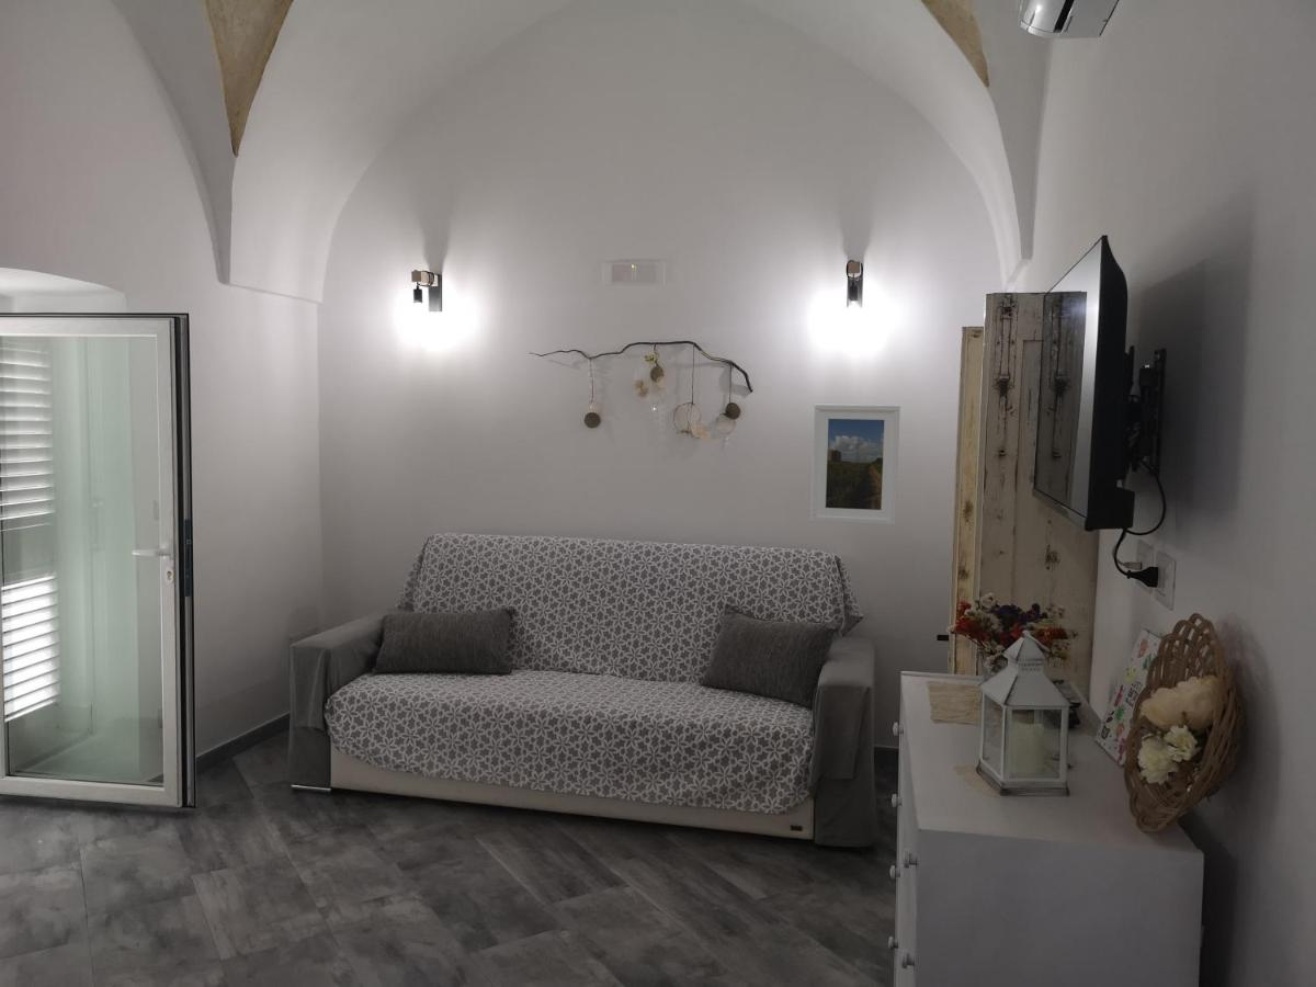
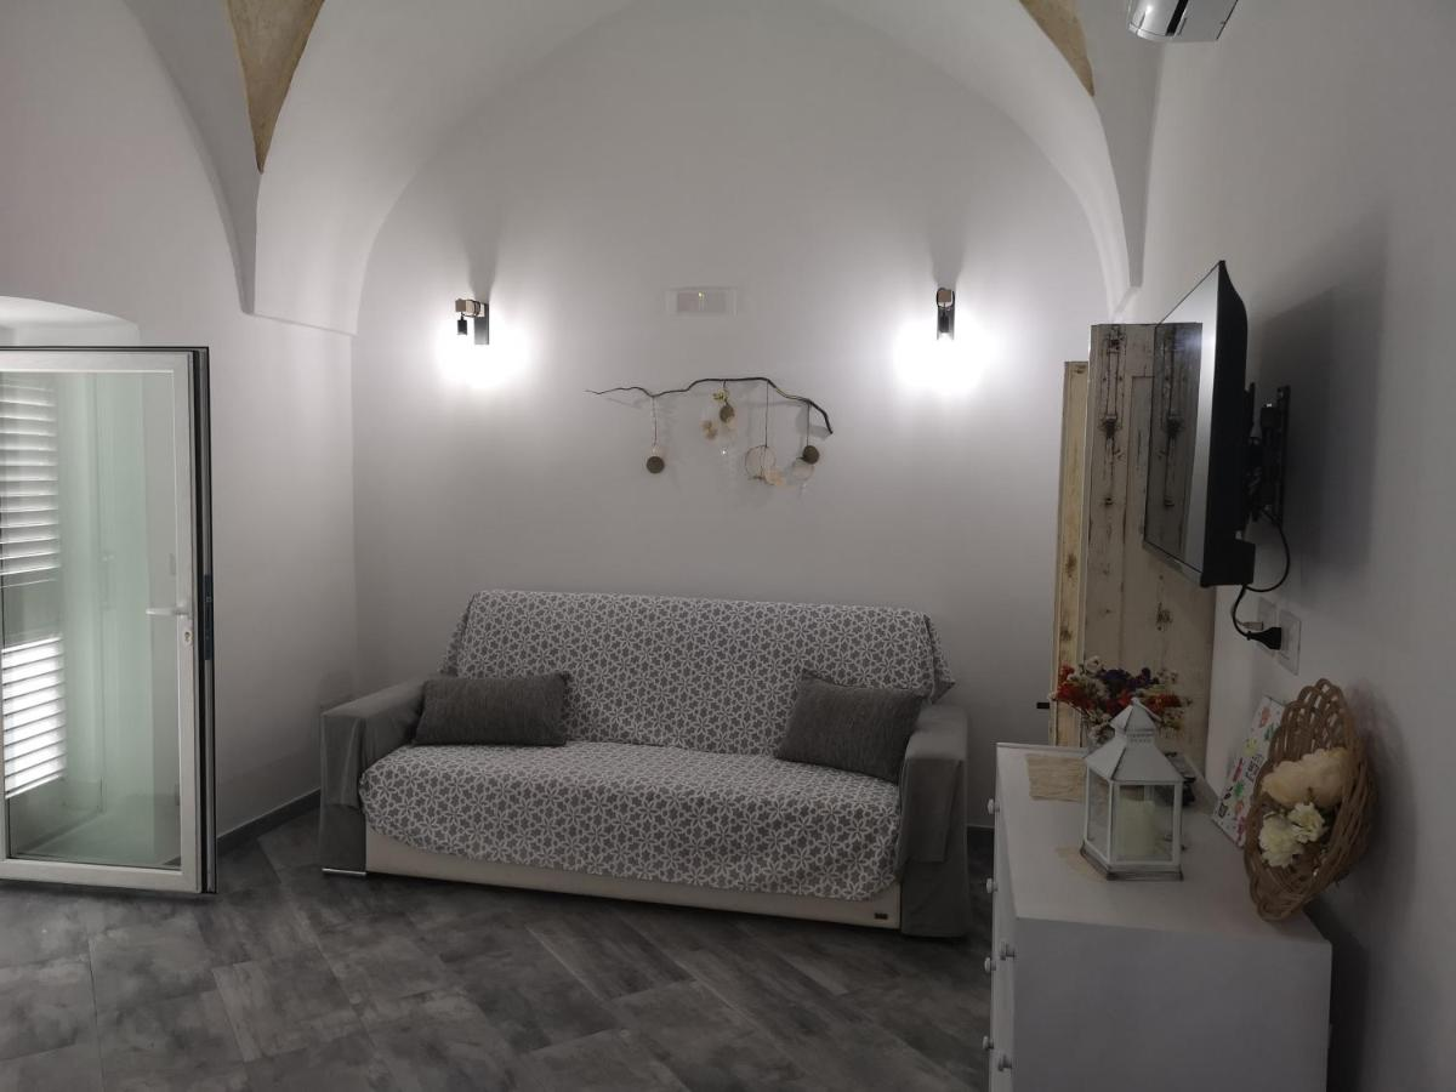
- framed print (854, 464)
